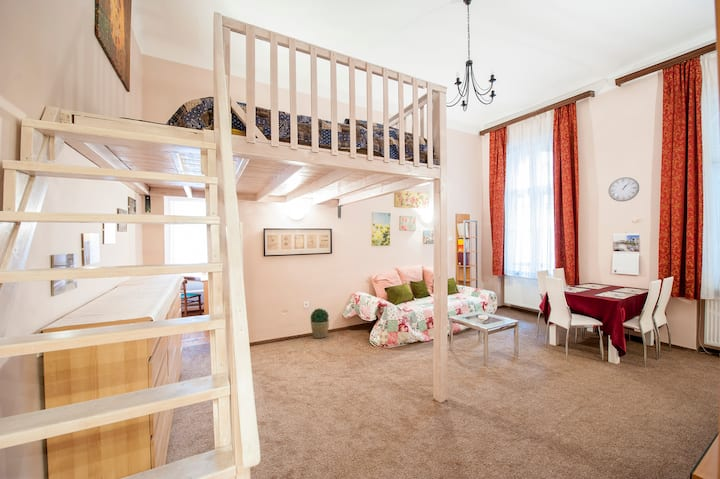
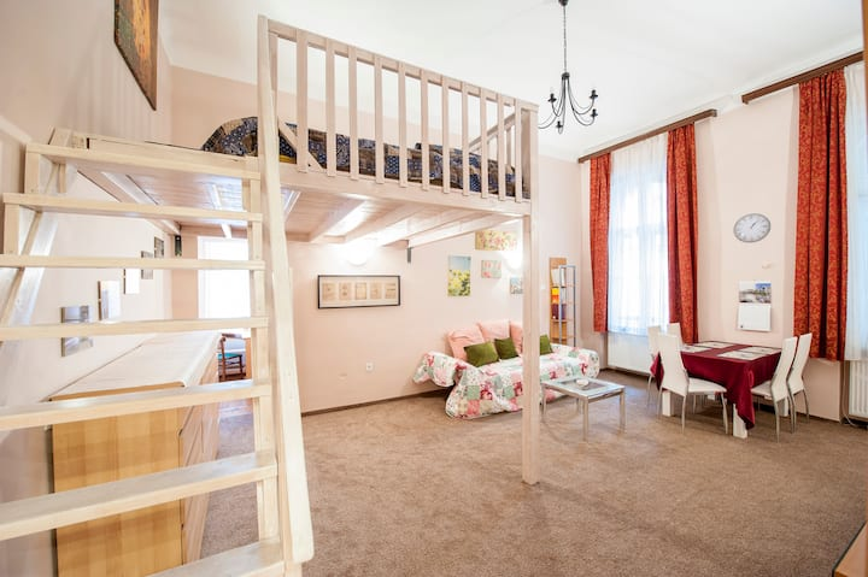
- potted plant (319, 322)
